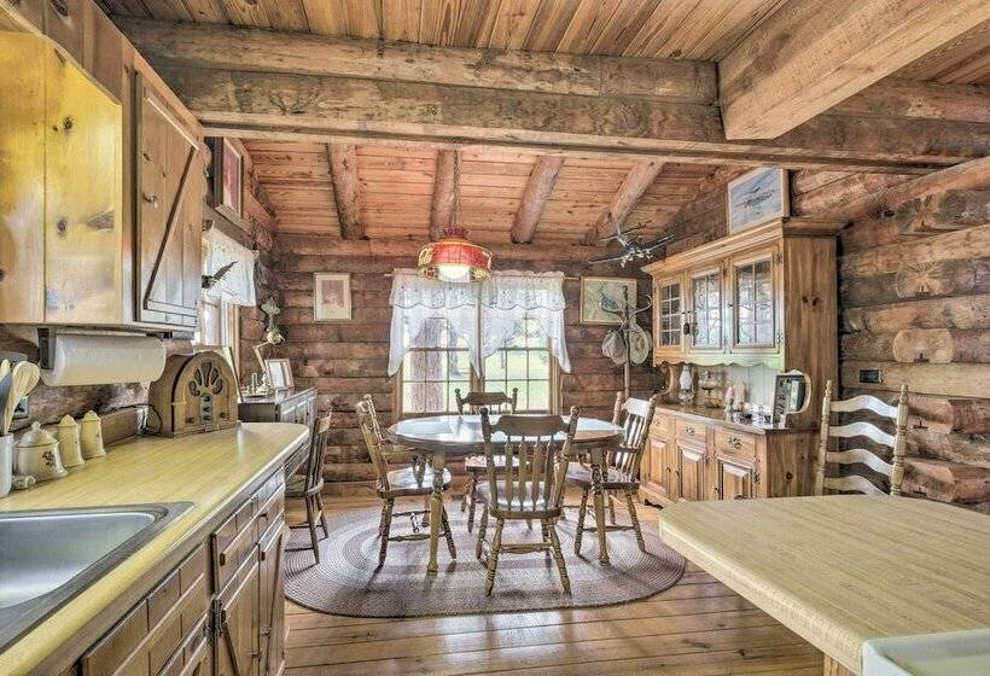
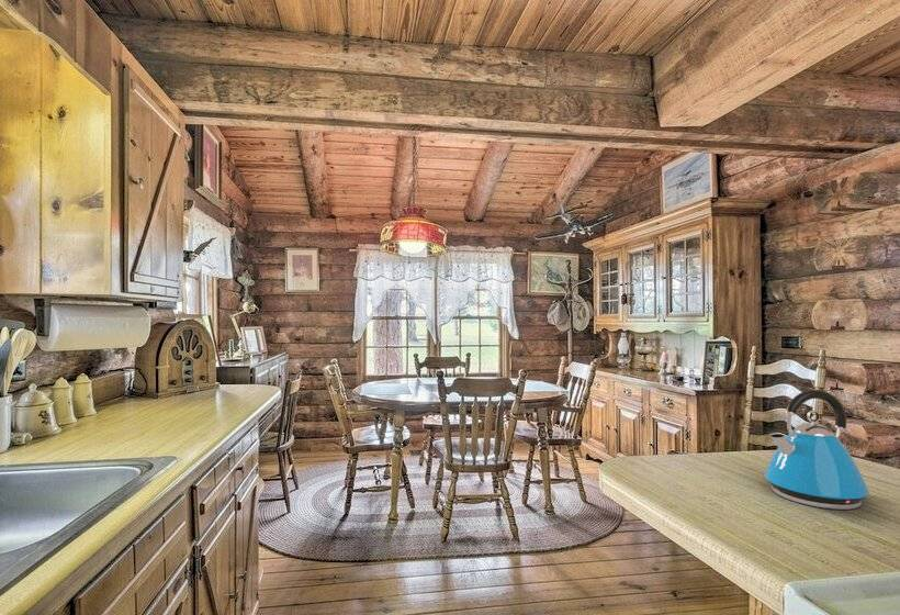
+ kettle (815, 441)
